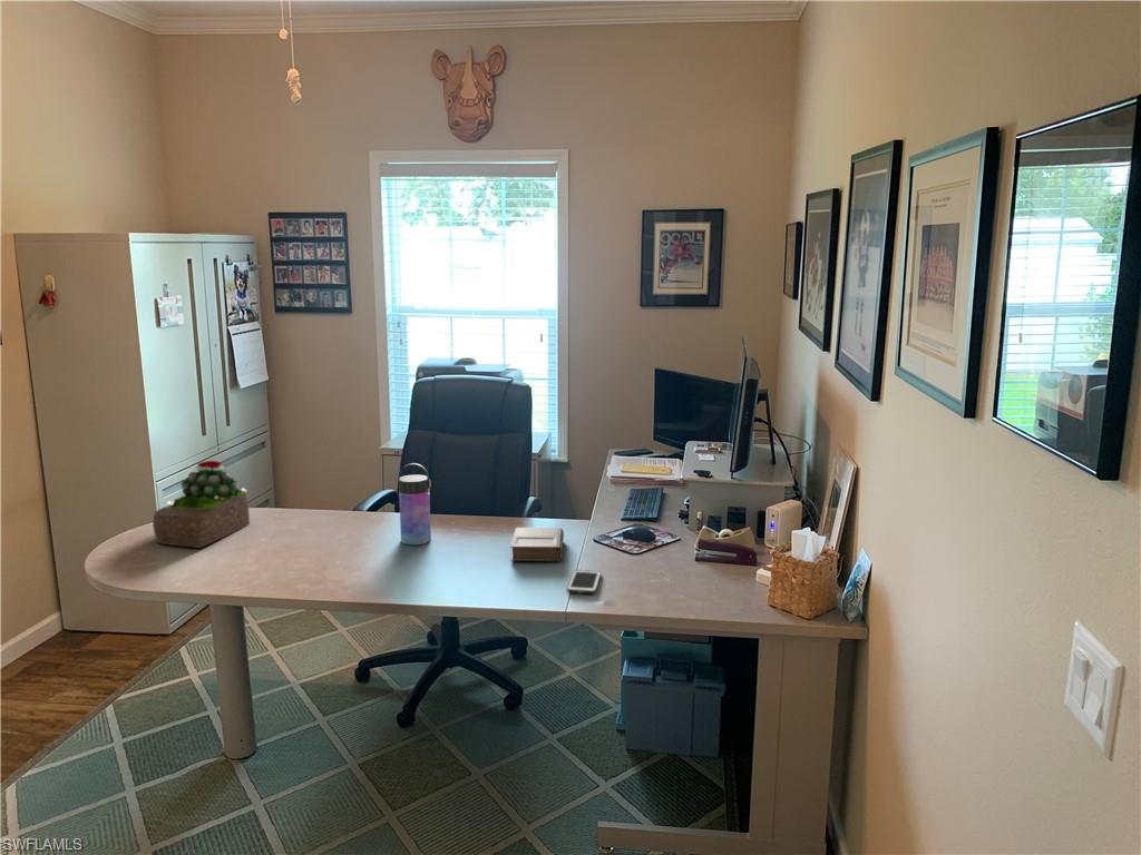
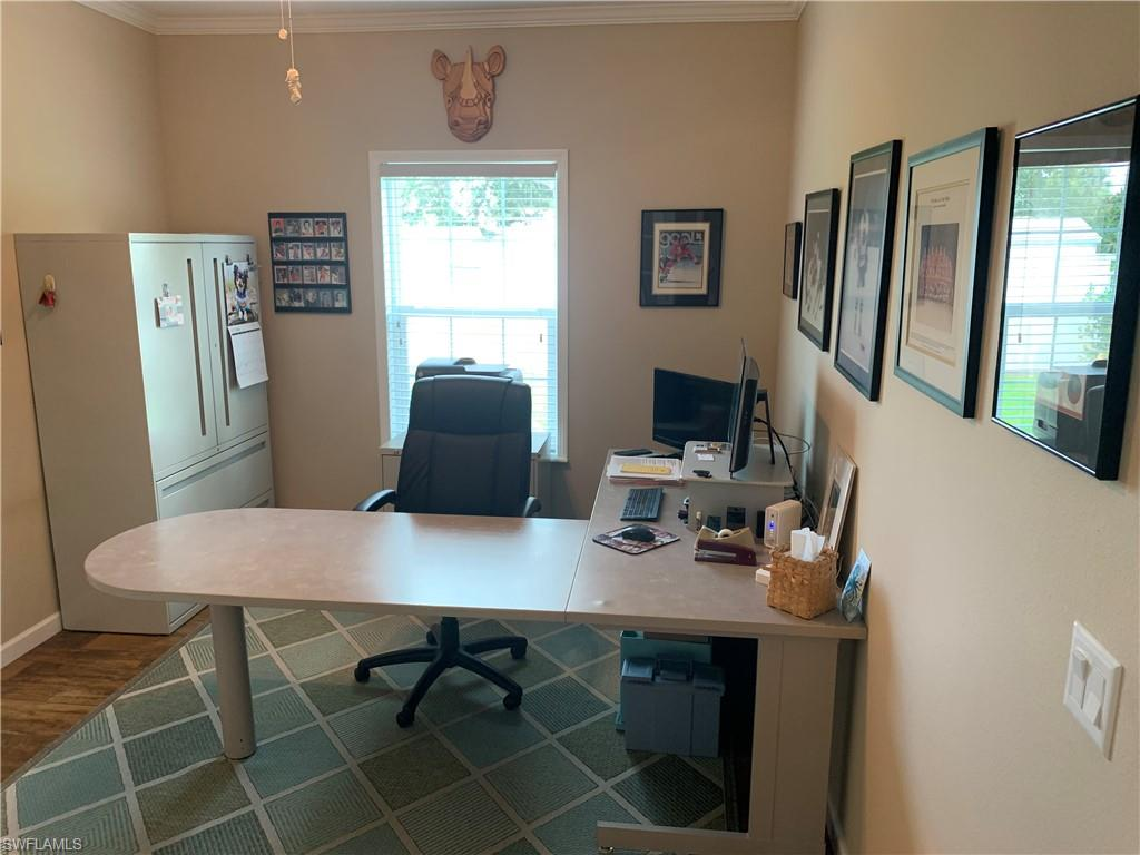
- book (538, 540)
- water bottle (415, 502)
- cell phone (584, 581)
- succulent plant (197, 499)
